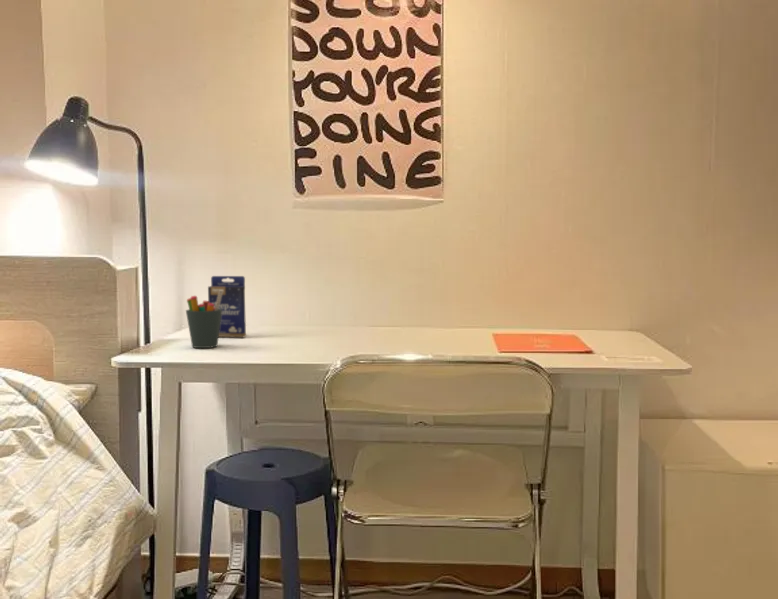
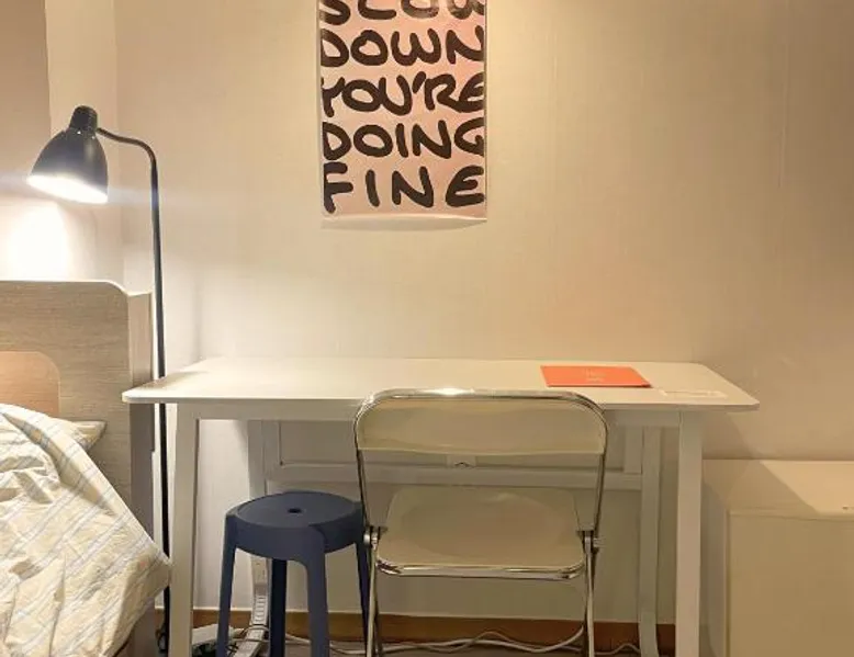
- pen holder (203, 318)
- small box (226, 306)
